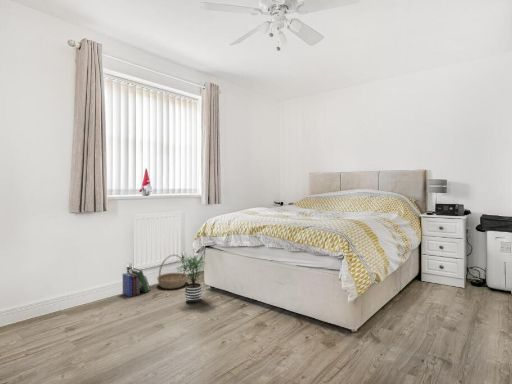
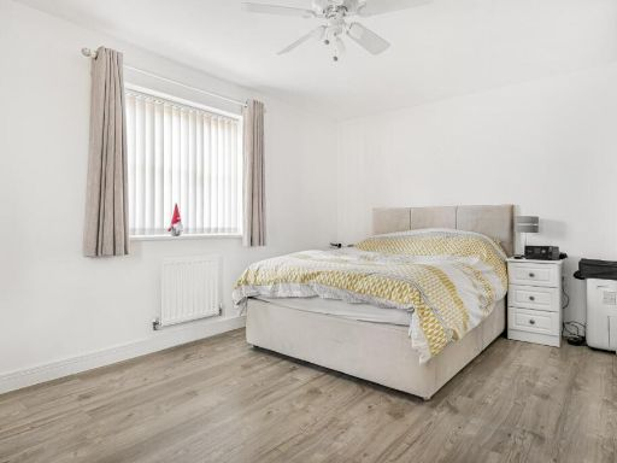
- basket (172, 273)
- book (137, 280)
- potted plant (192, 278)
